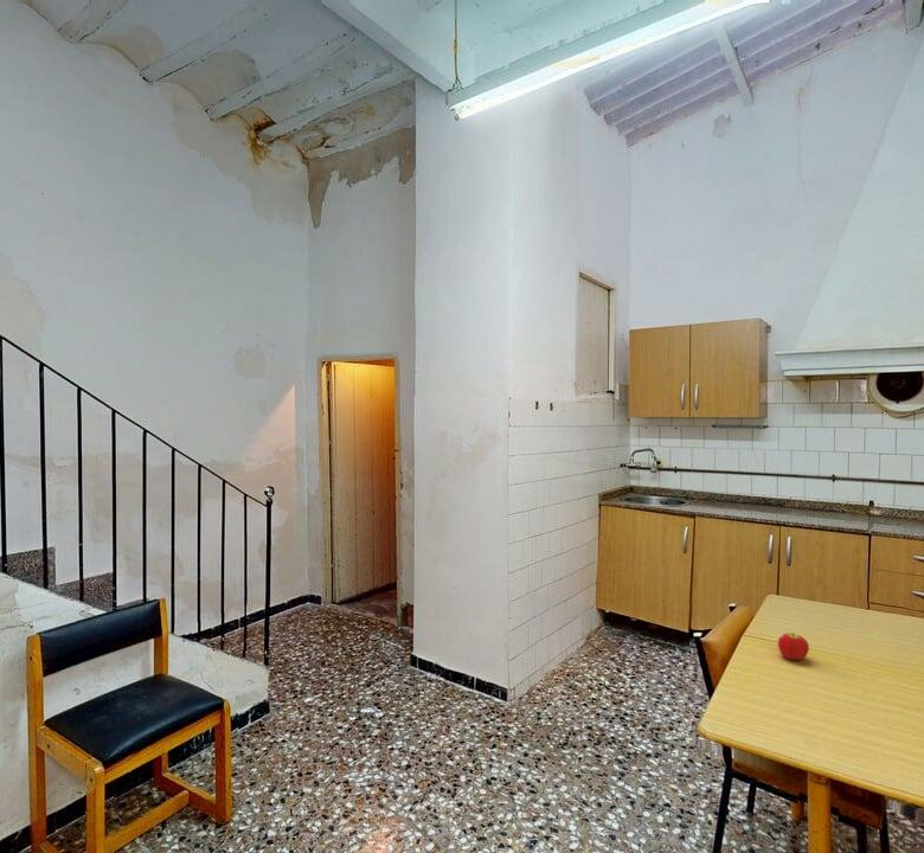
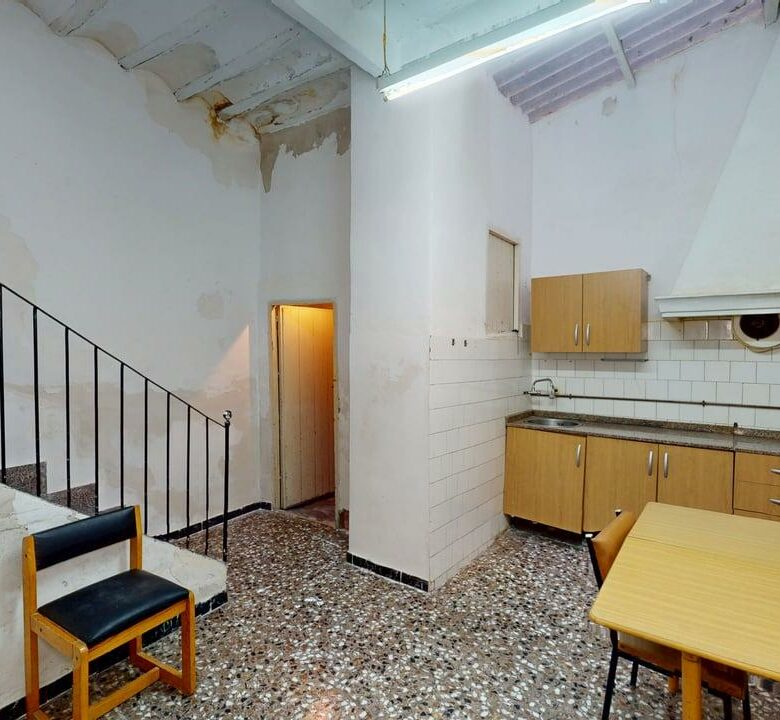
- fruit (793, 644)
